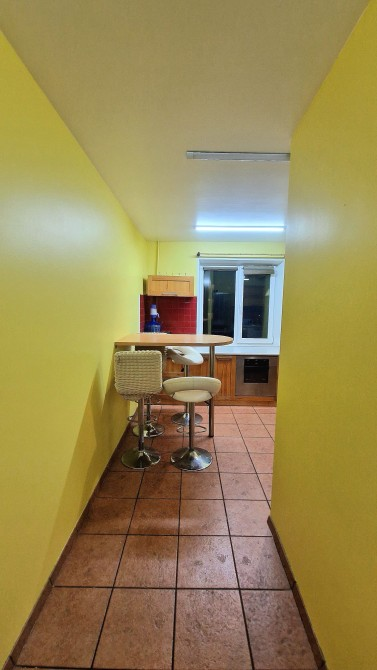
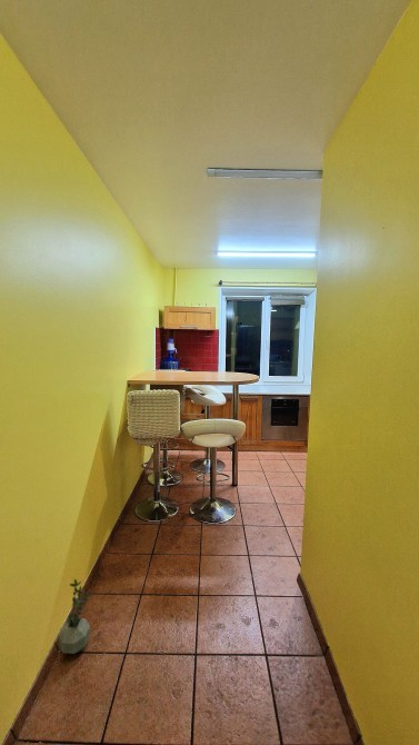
+ potted plant (76, 614)
